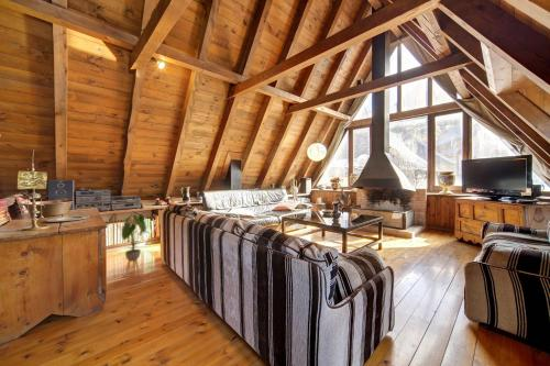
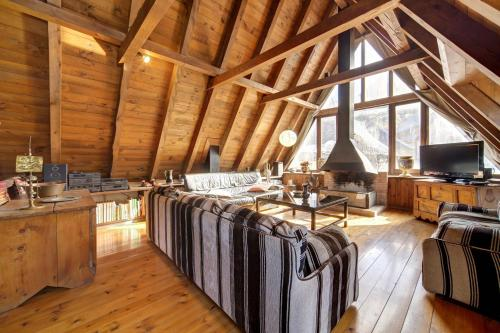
- house plant (132, 244)
